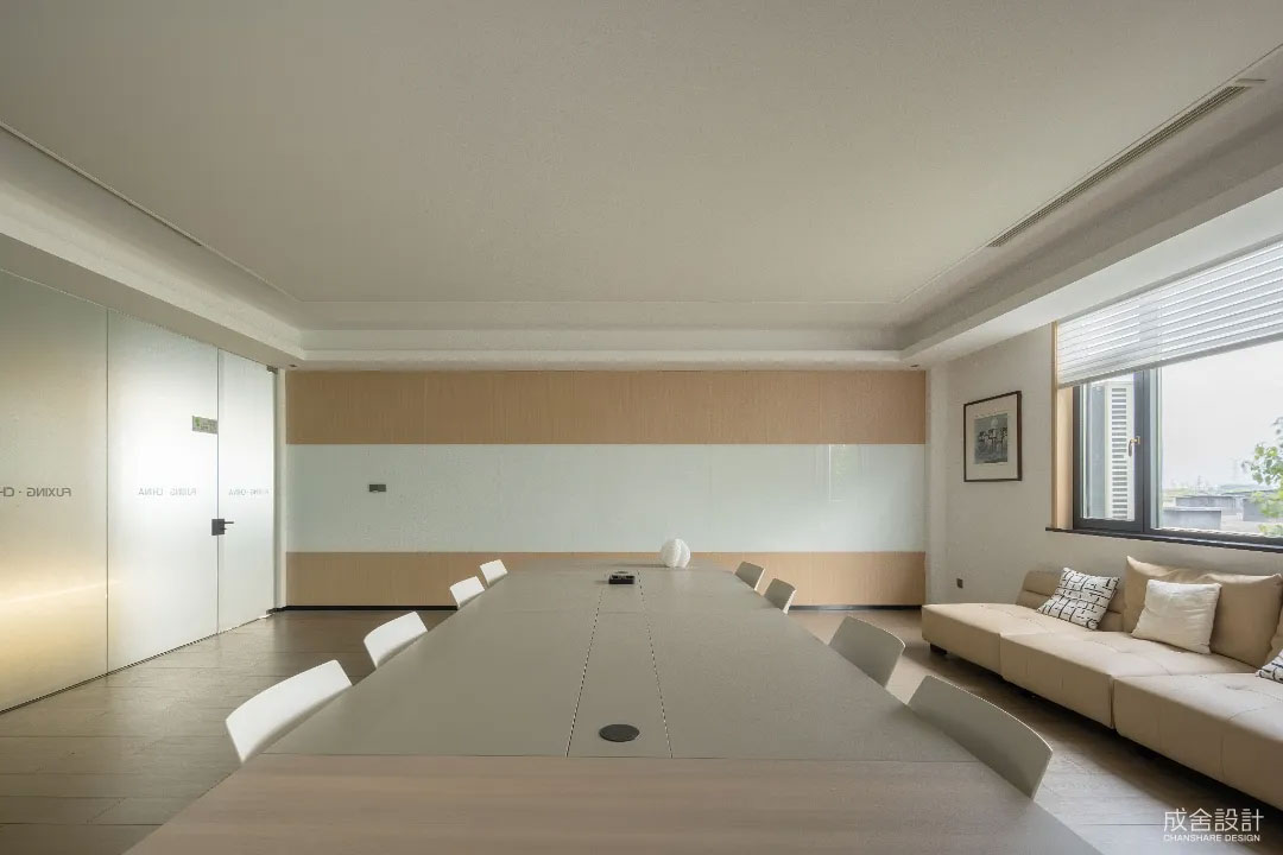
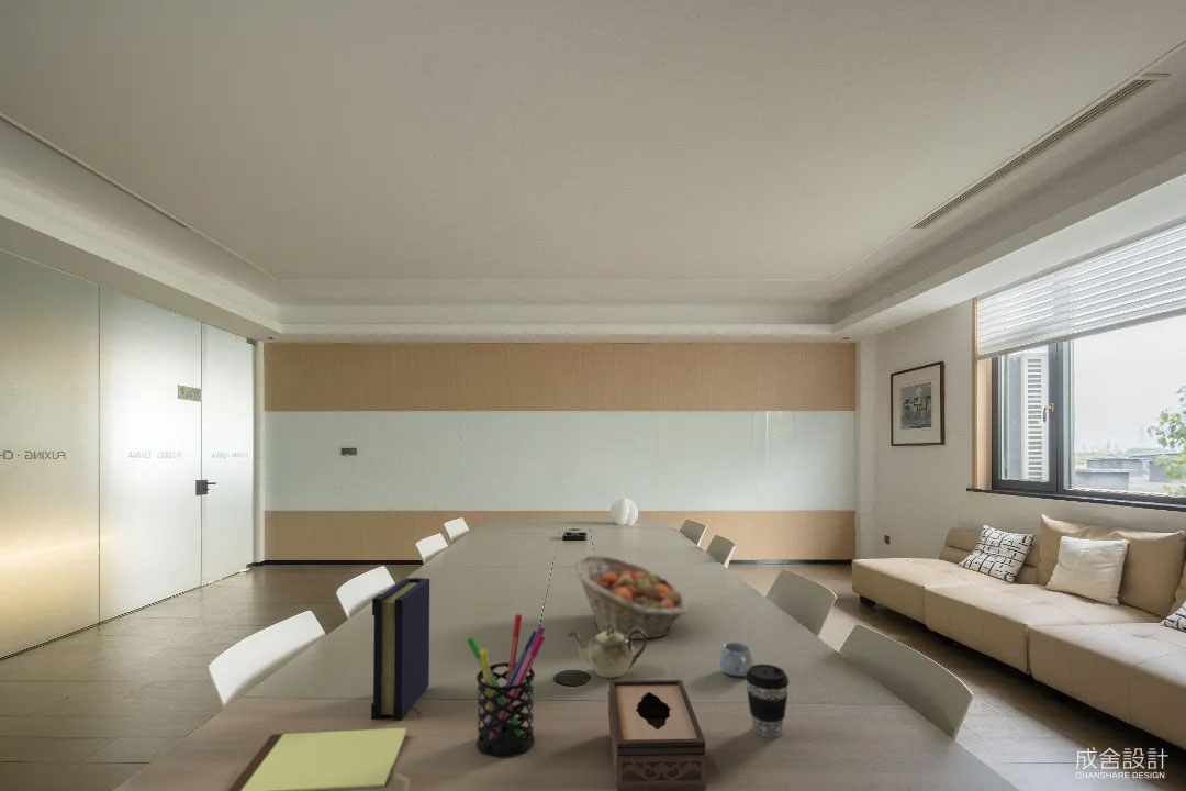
+ tissue box (652, 733)
+ fruit basket (629, 593)
+ book (398, 644)
+ pen holder (503, 678)
+ coffee cup (767, 701)
+ teapot (606, 647)
+ notepad (324, 759)
+ mug (738, 661)
